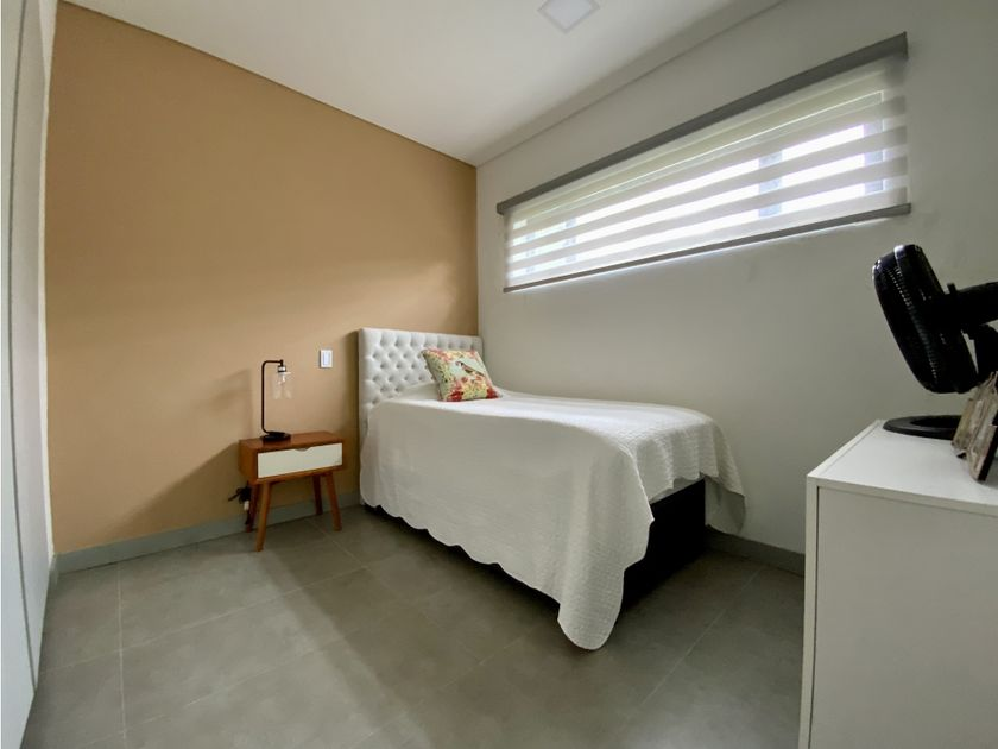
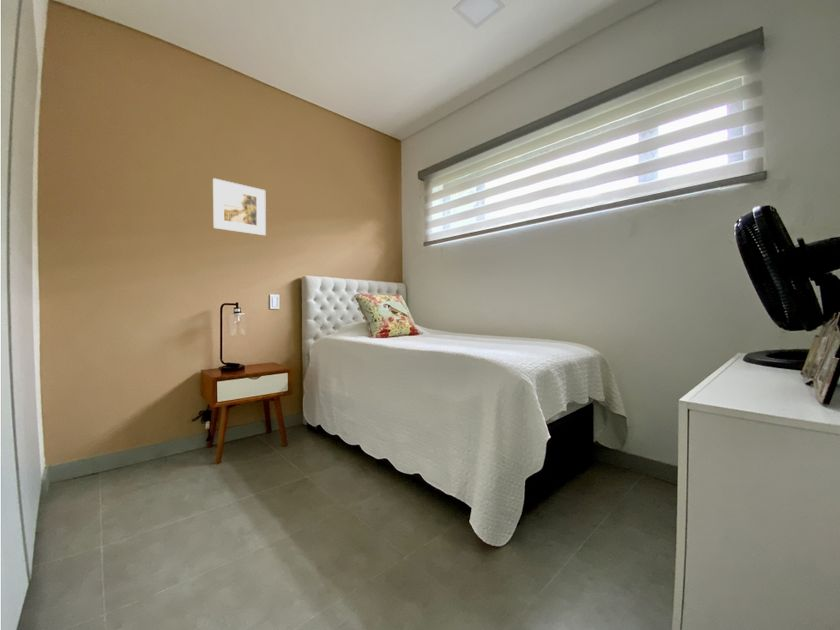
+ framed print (240, 208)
